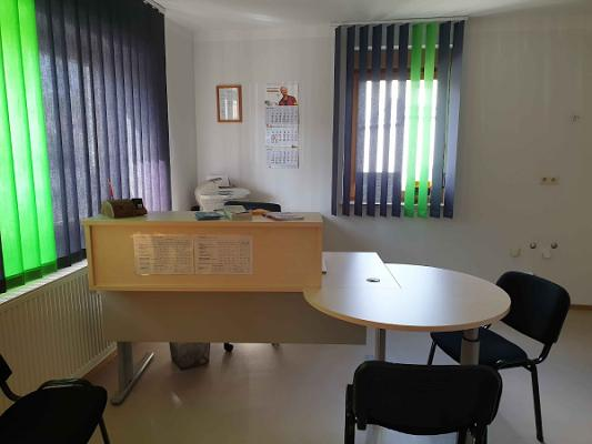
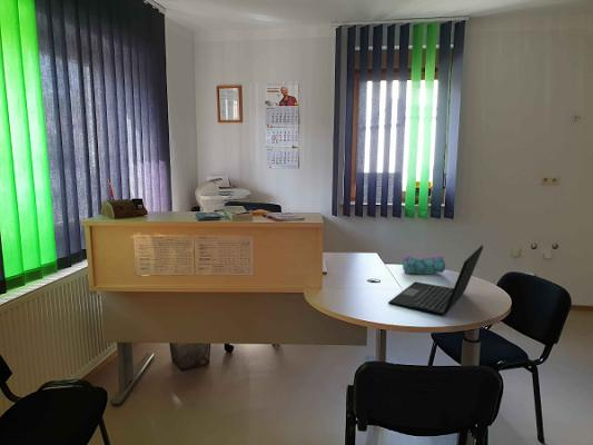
+ laptop (435, 285)
+ pencil case (423, 264)
